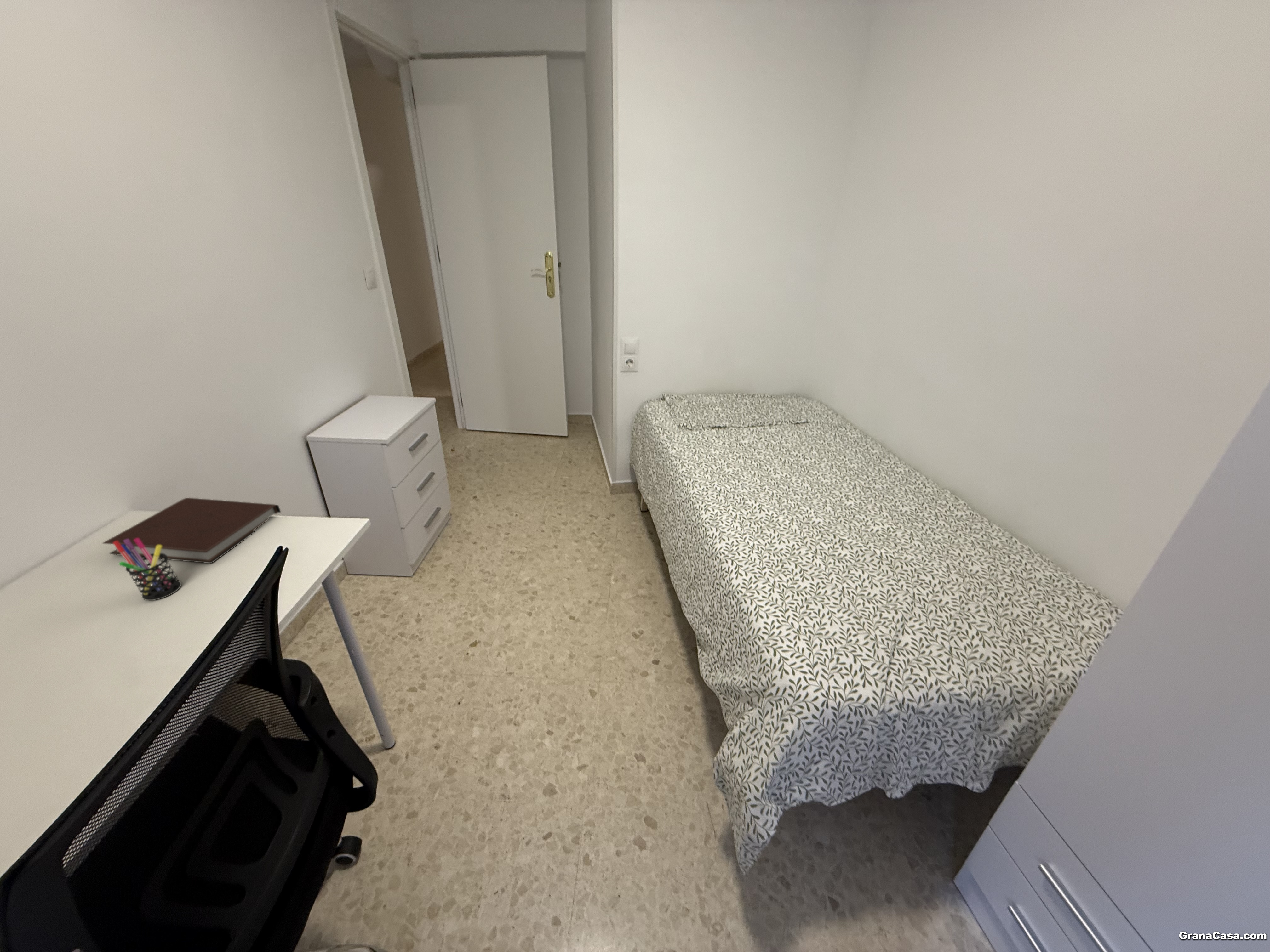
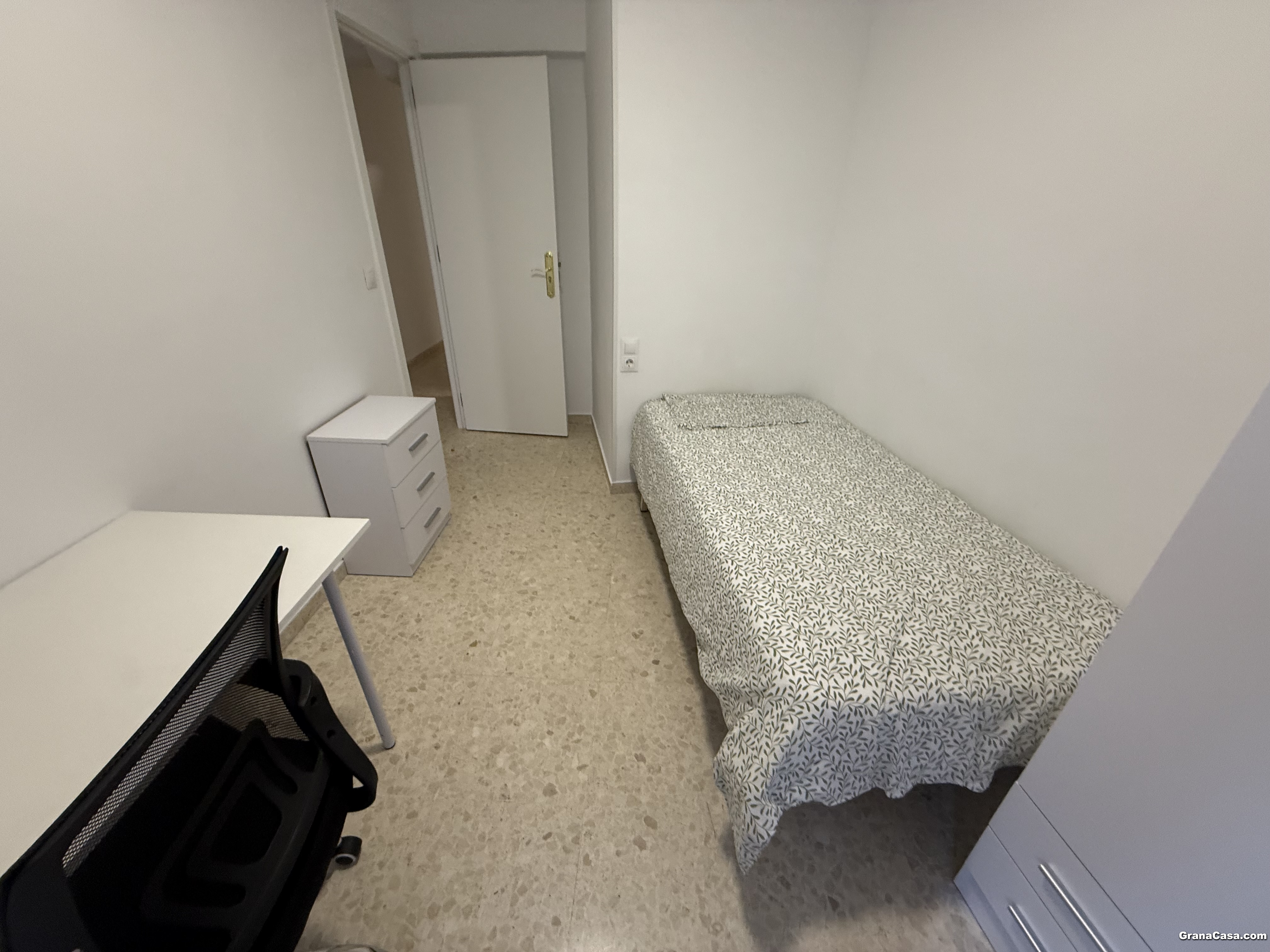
- pen holder (144, 568)
- notebook (198, 527)
